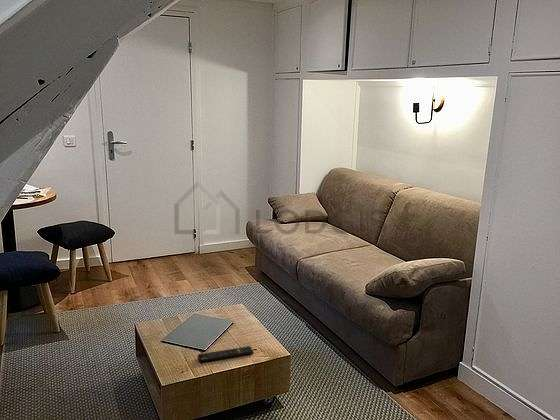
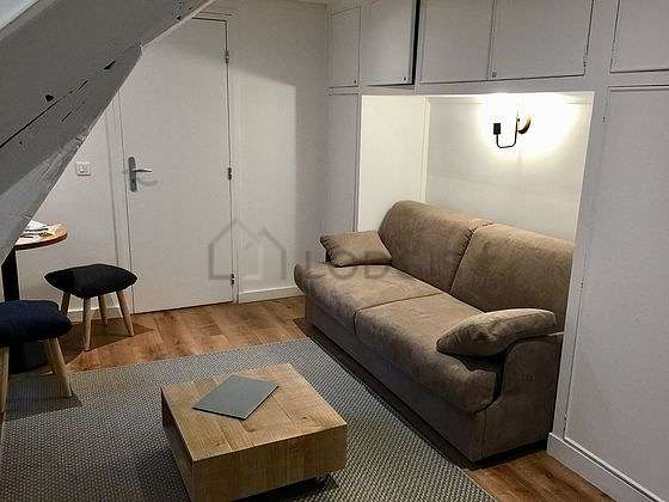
- remote control (225, 354)
